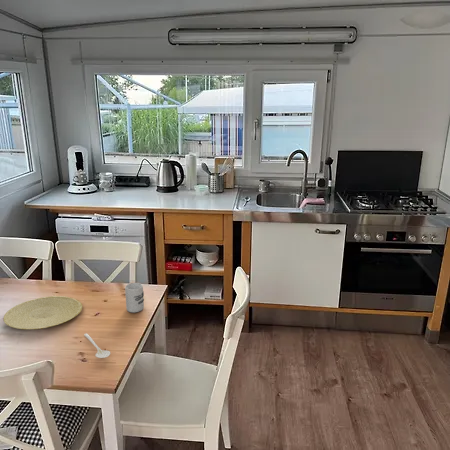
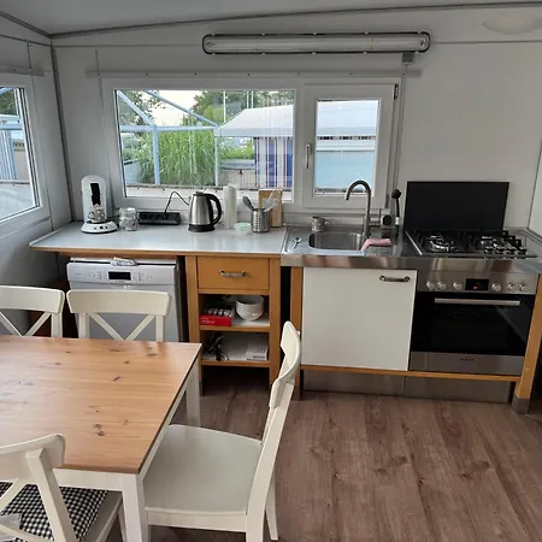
- cup (134, 297)
- stirrer (95, 345)
- plate (43, 312)
